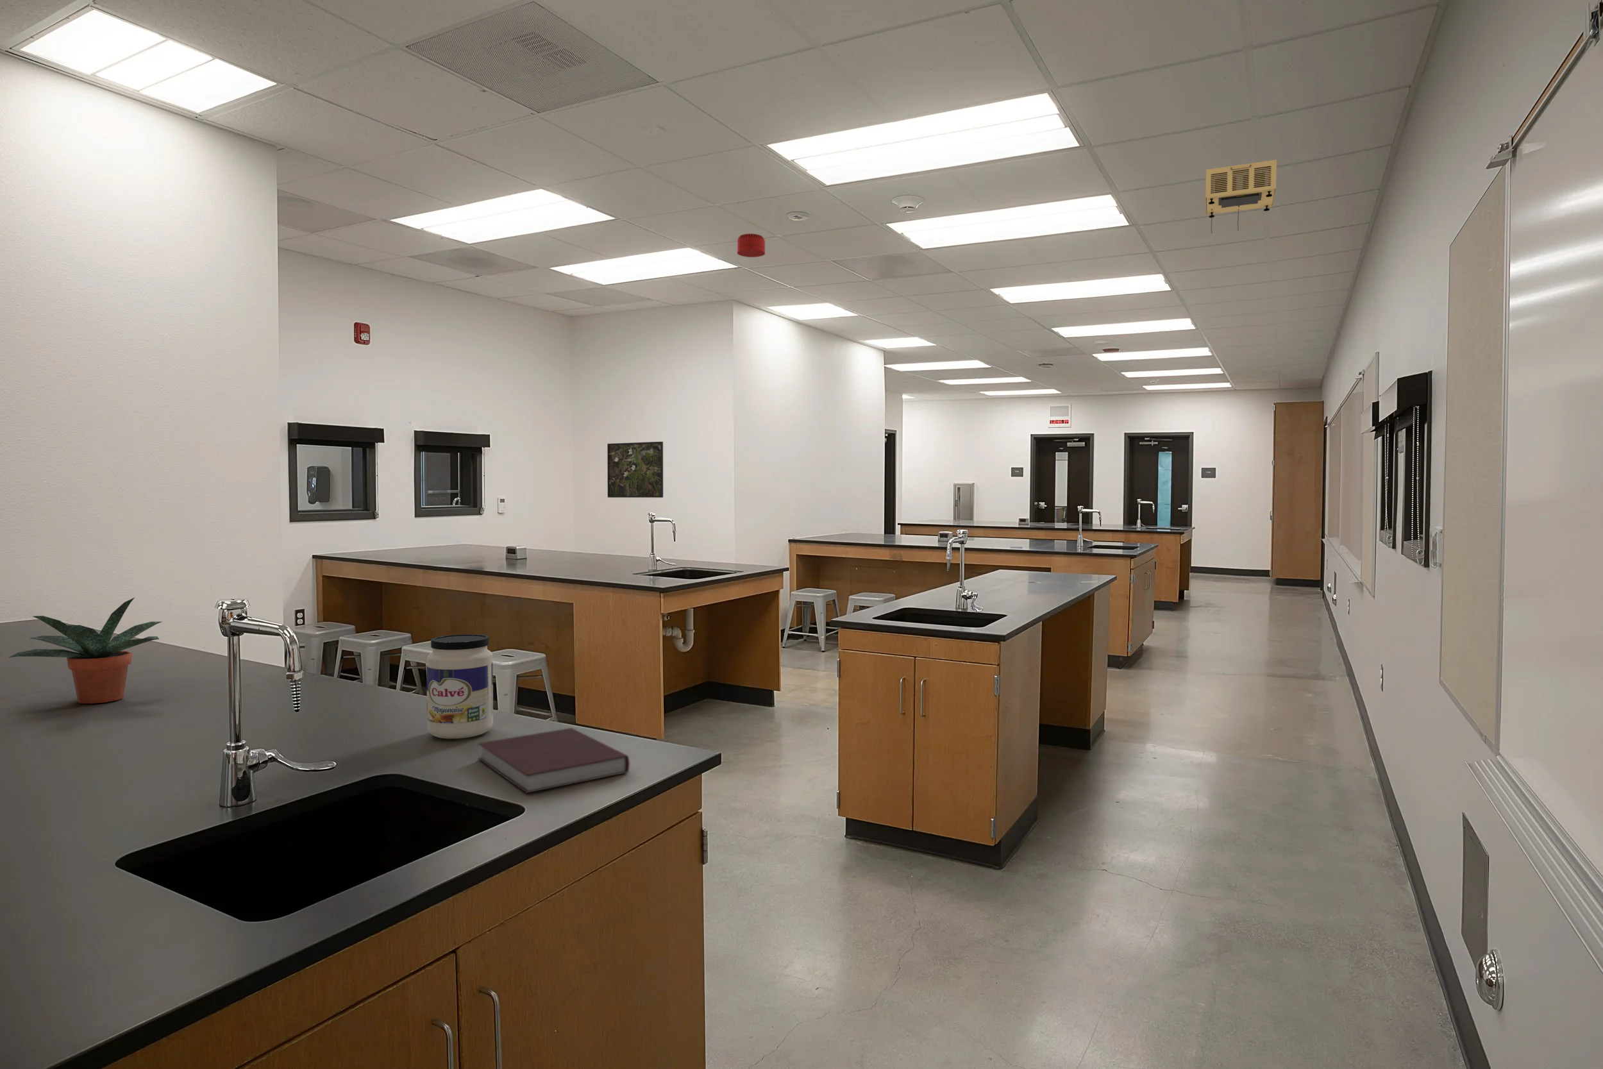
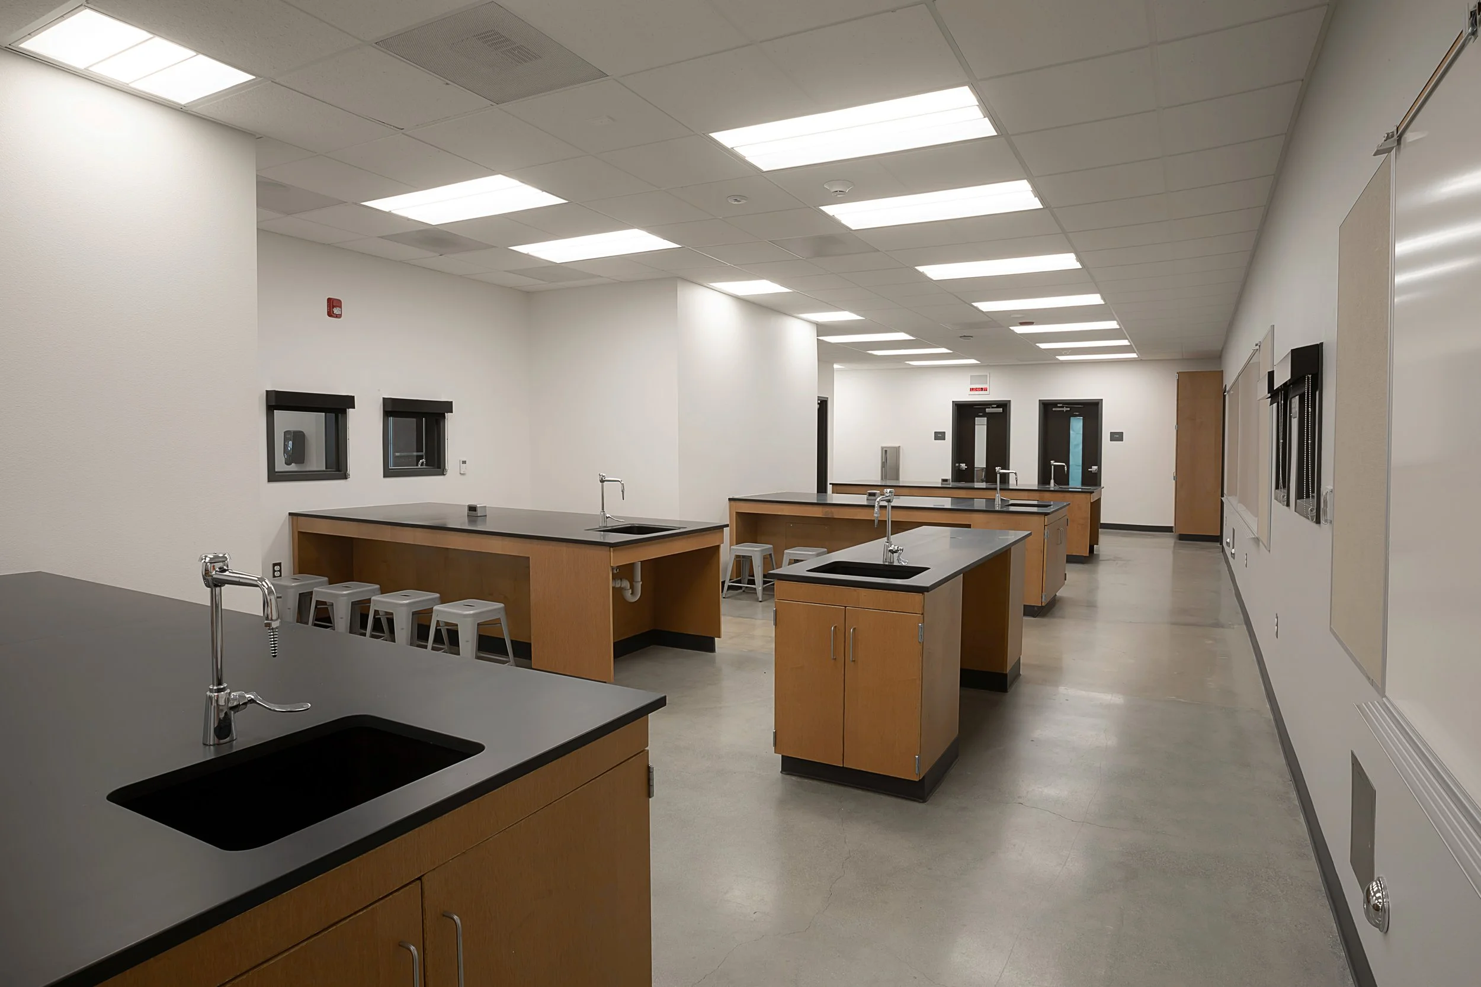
- jar (459, 686)
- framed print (635, 470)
- projector (1239, 194)
- notebook (551, 758)
- smoke detector (751, 245)
- potted plant (98, 648)
